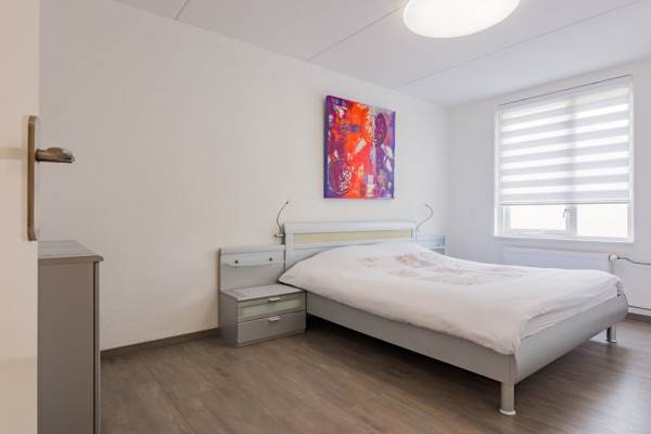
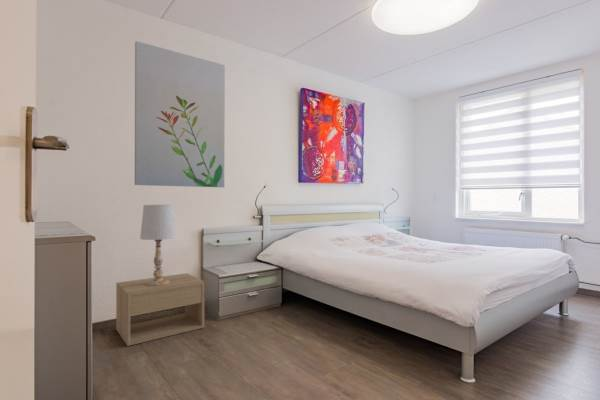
+ table lamp (158, 243)
+ nightstand (160, 305)
+ wall art (183, 120)
